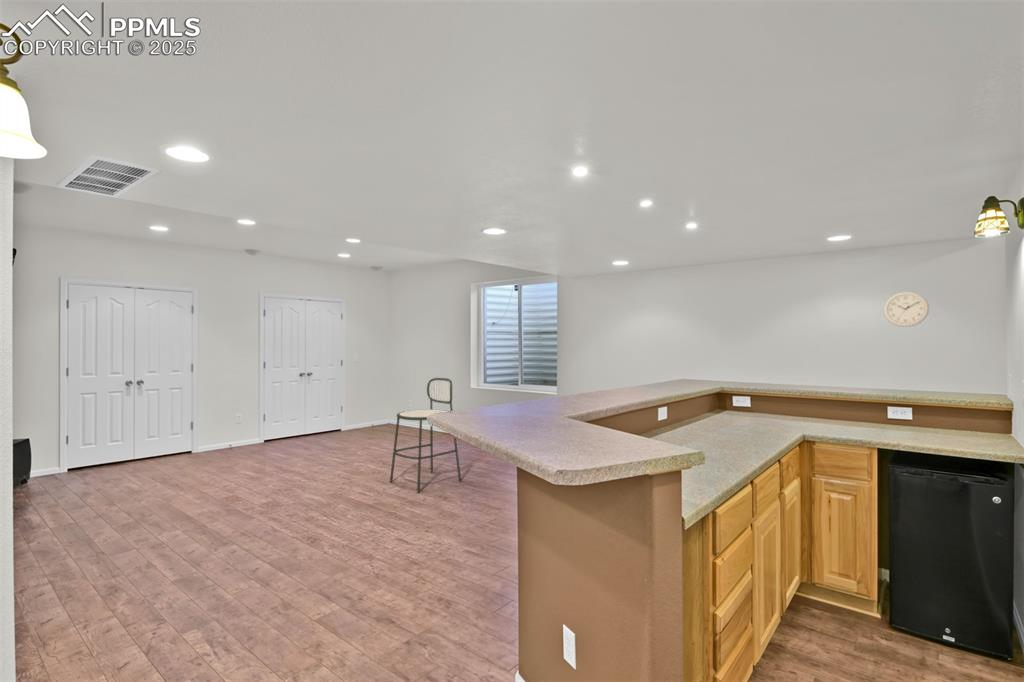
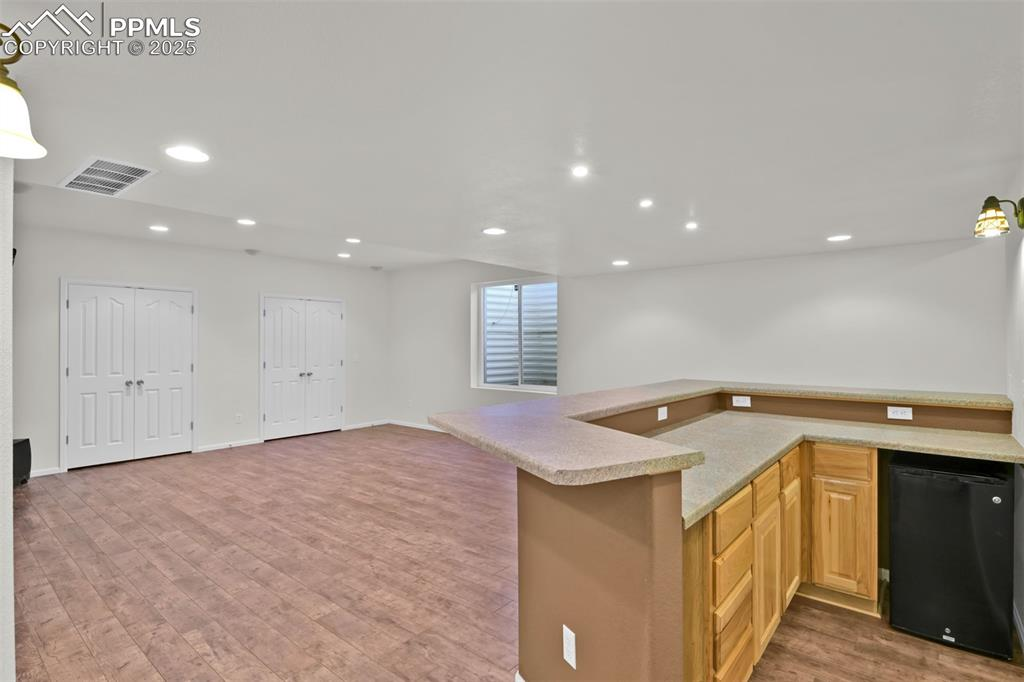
- wall clock (905, 309)
- bar stool (421, 430)
